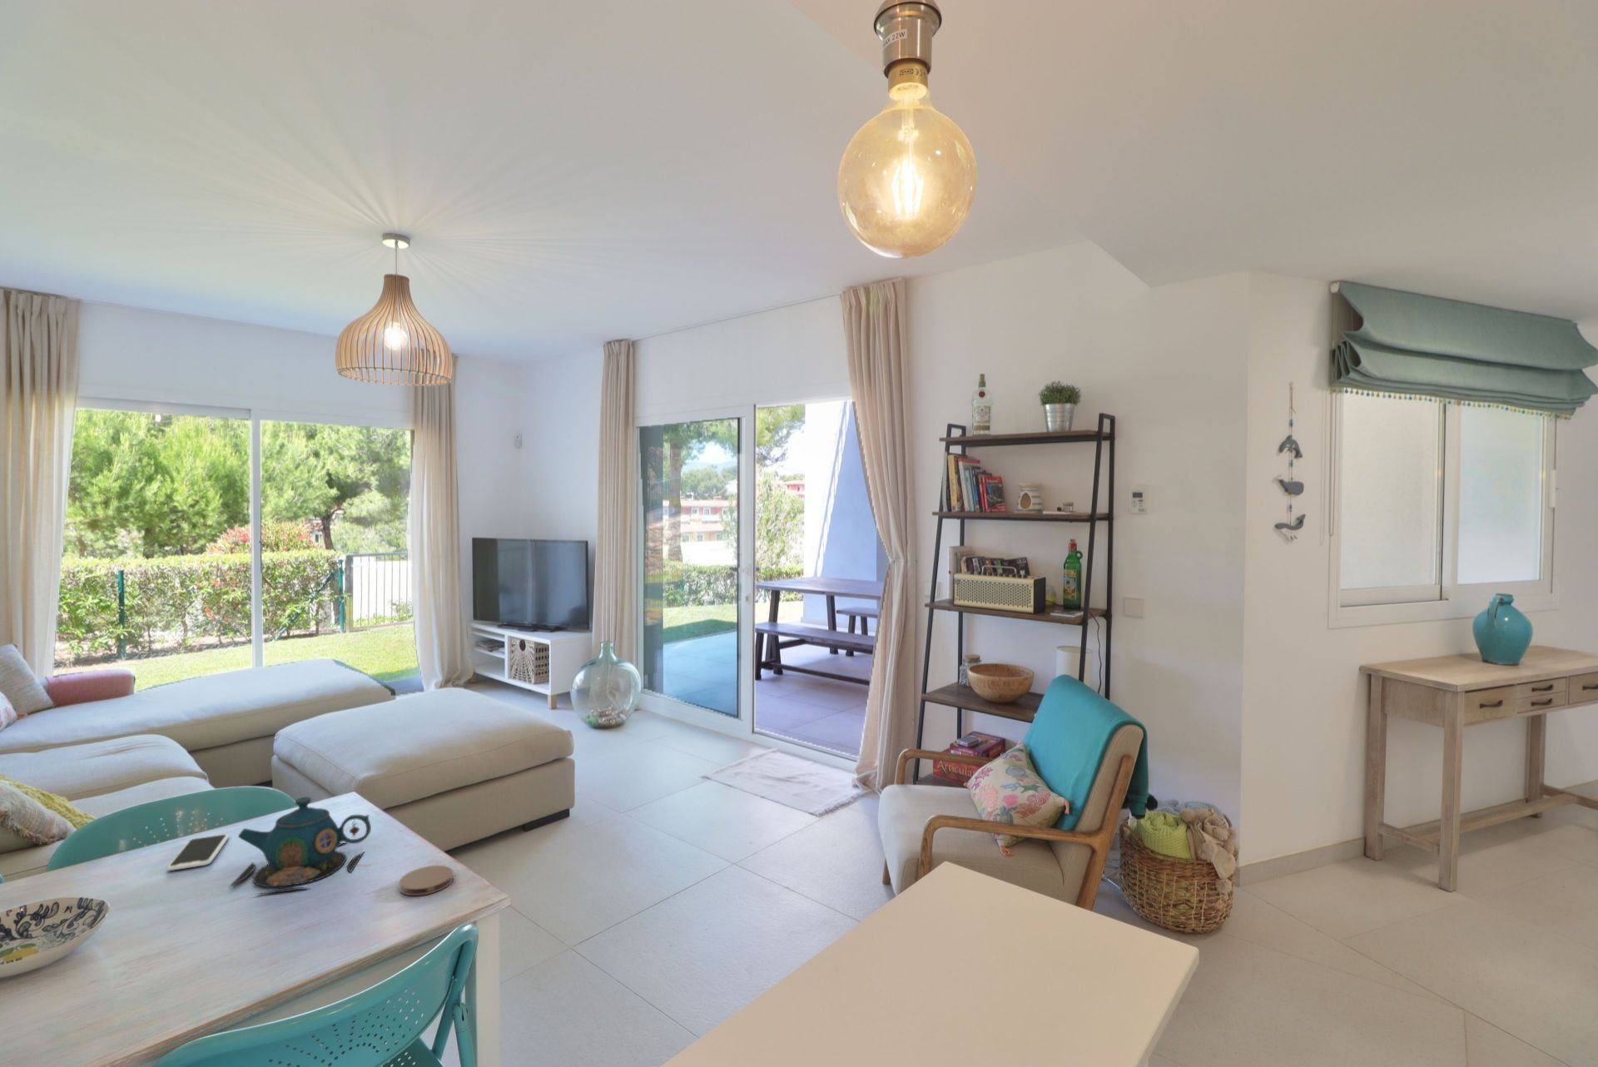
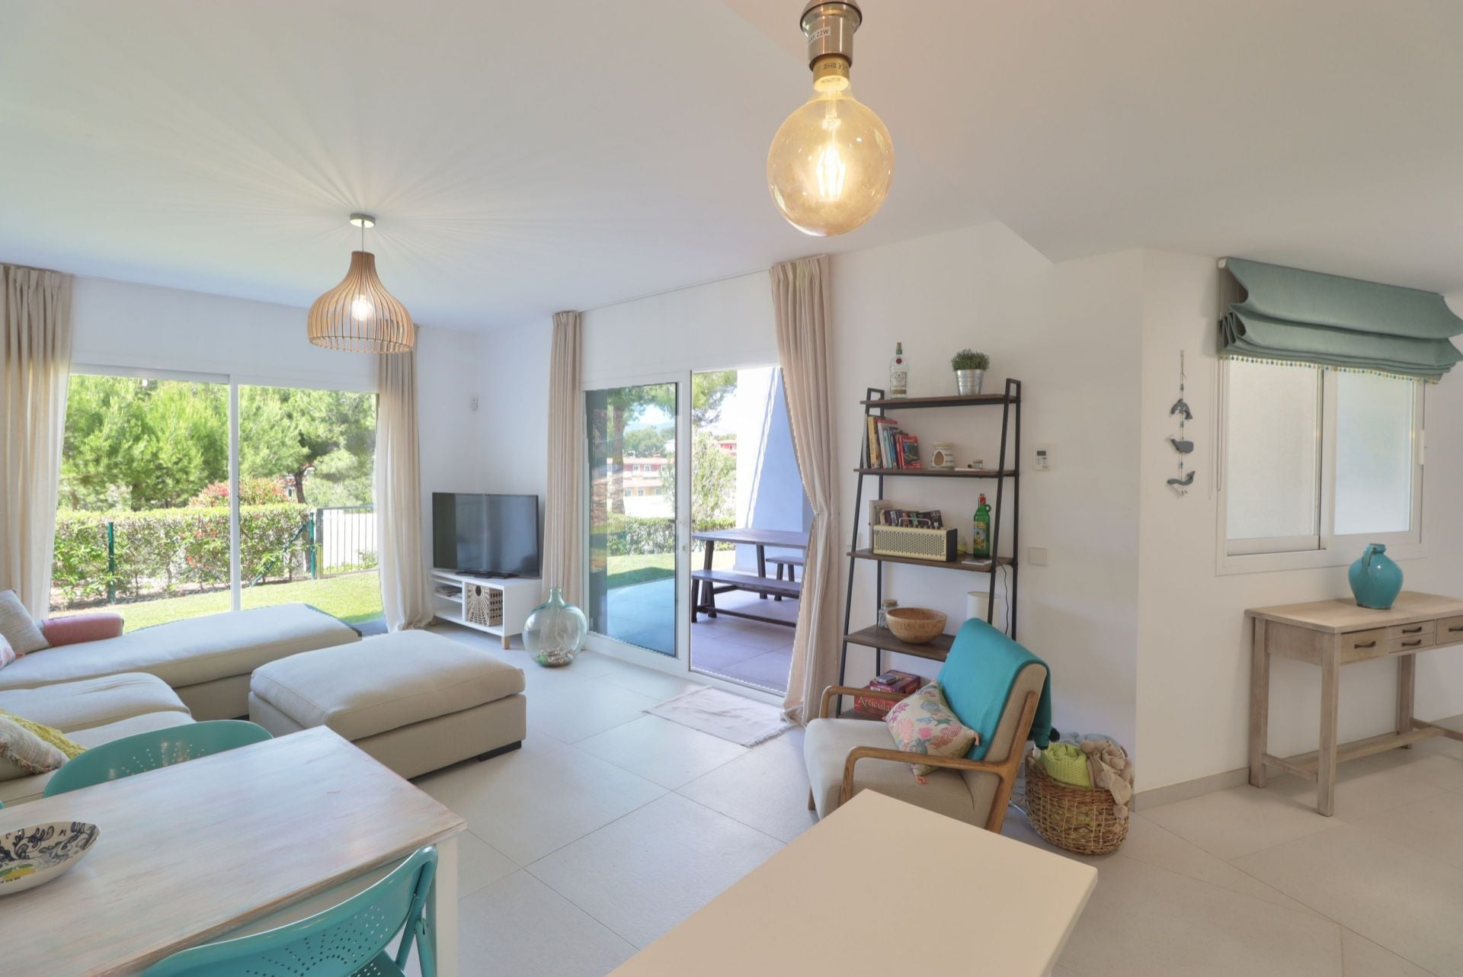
- smartphone (199, 851)
- teapot (304, 834)
- coaster (426, 880)
